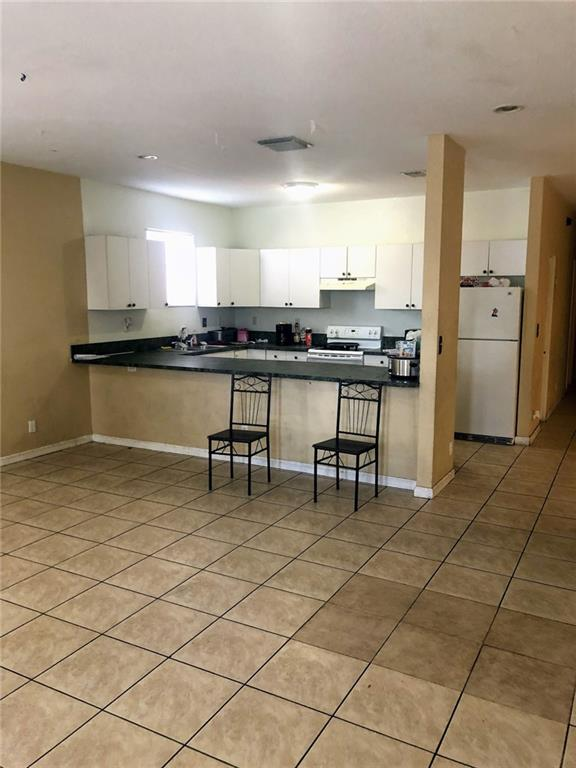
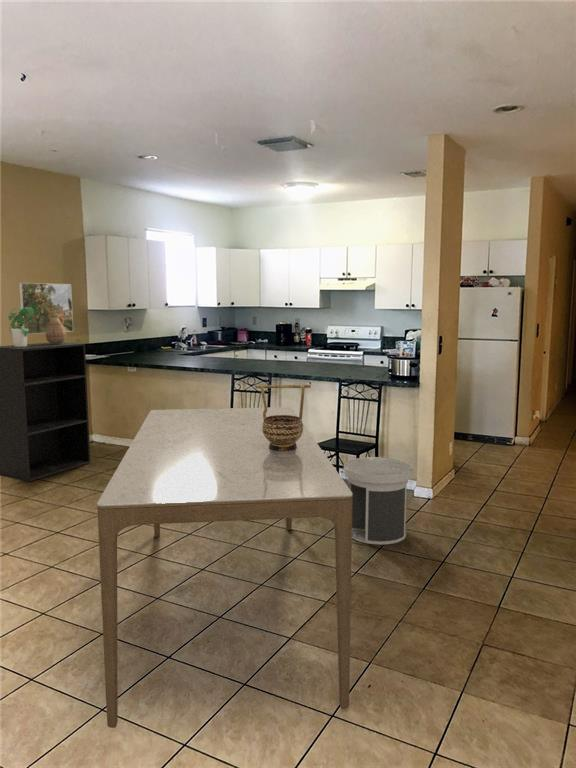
+ decorative bowl (283, 416)
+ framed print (47, 308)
+ vase (55, 329)
+ potted plant (22, 325)
+ dining table (225, 520)
+ bookshelf (42, 407)
+ revolving door (377, 499)
